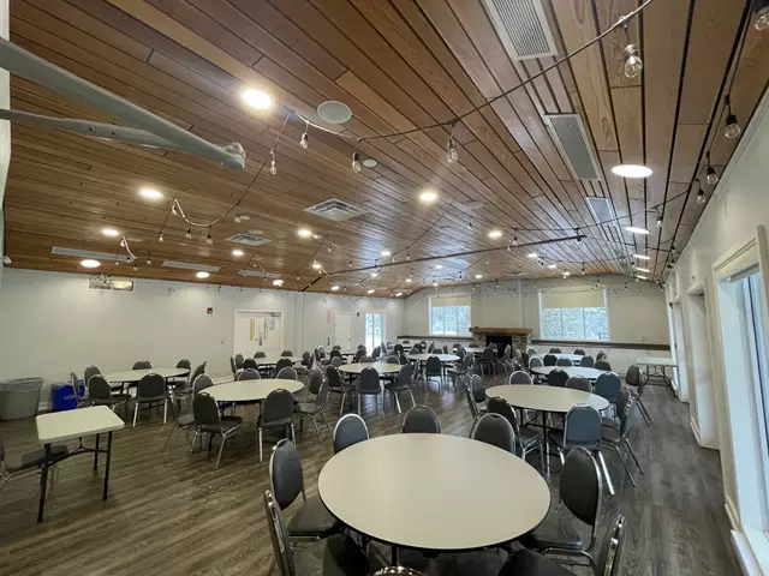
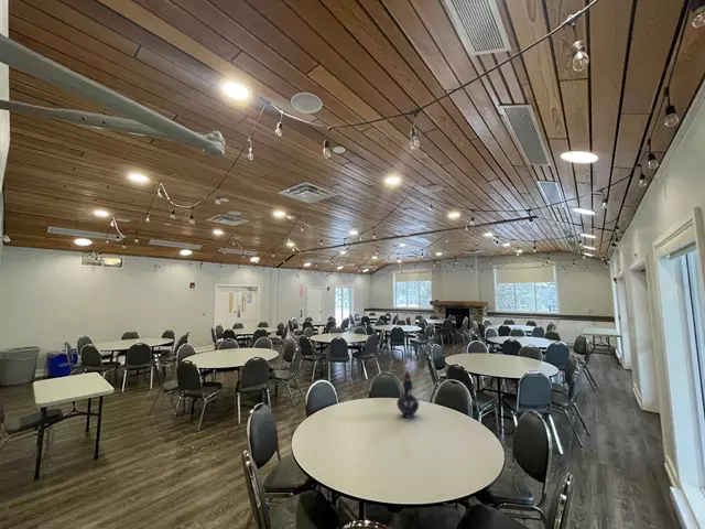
+ decorative vase (408, 392)
